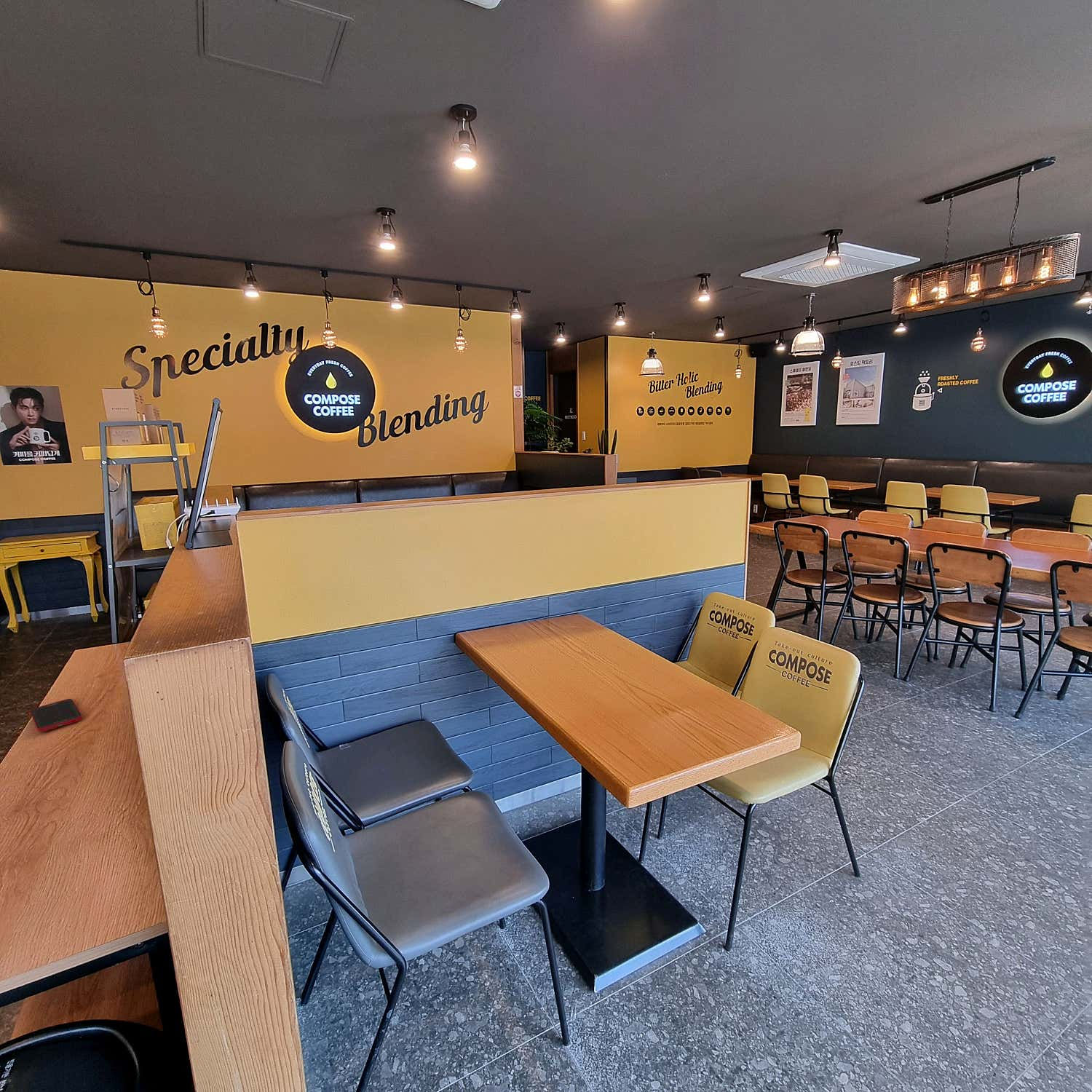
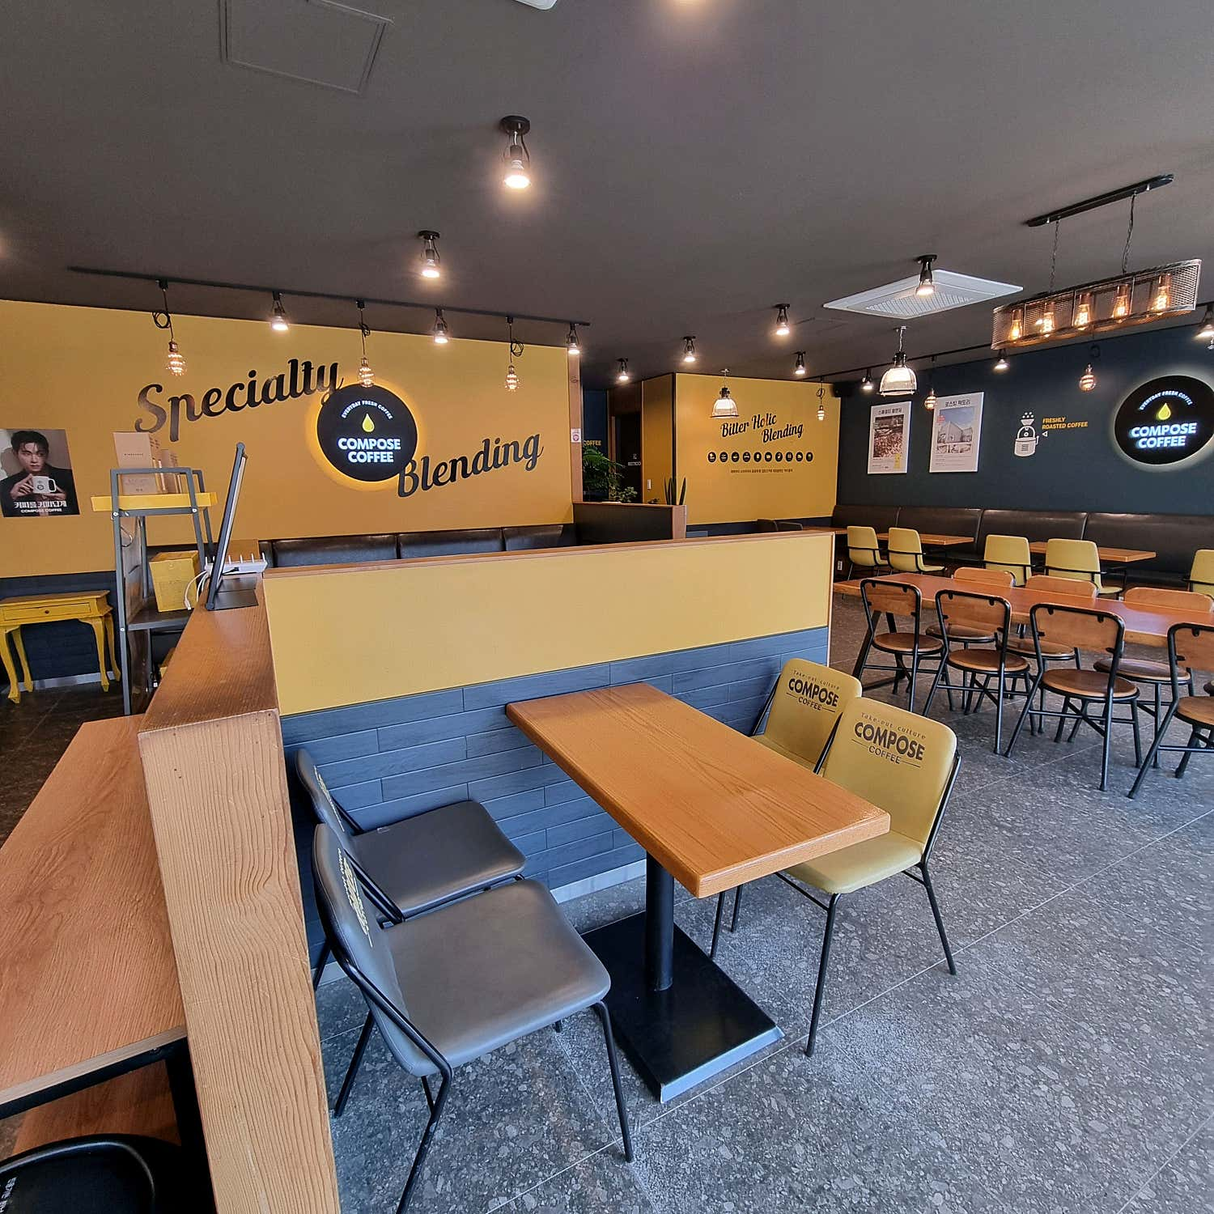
- cell phone (55, 714)
